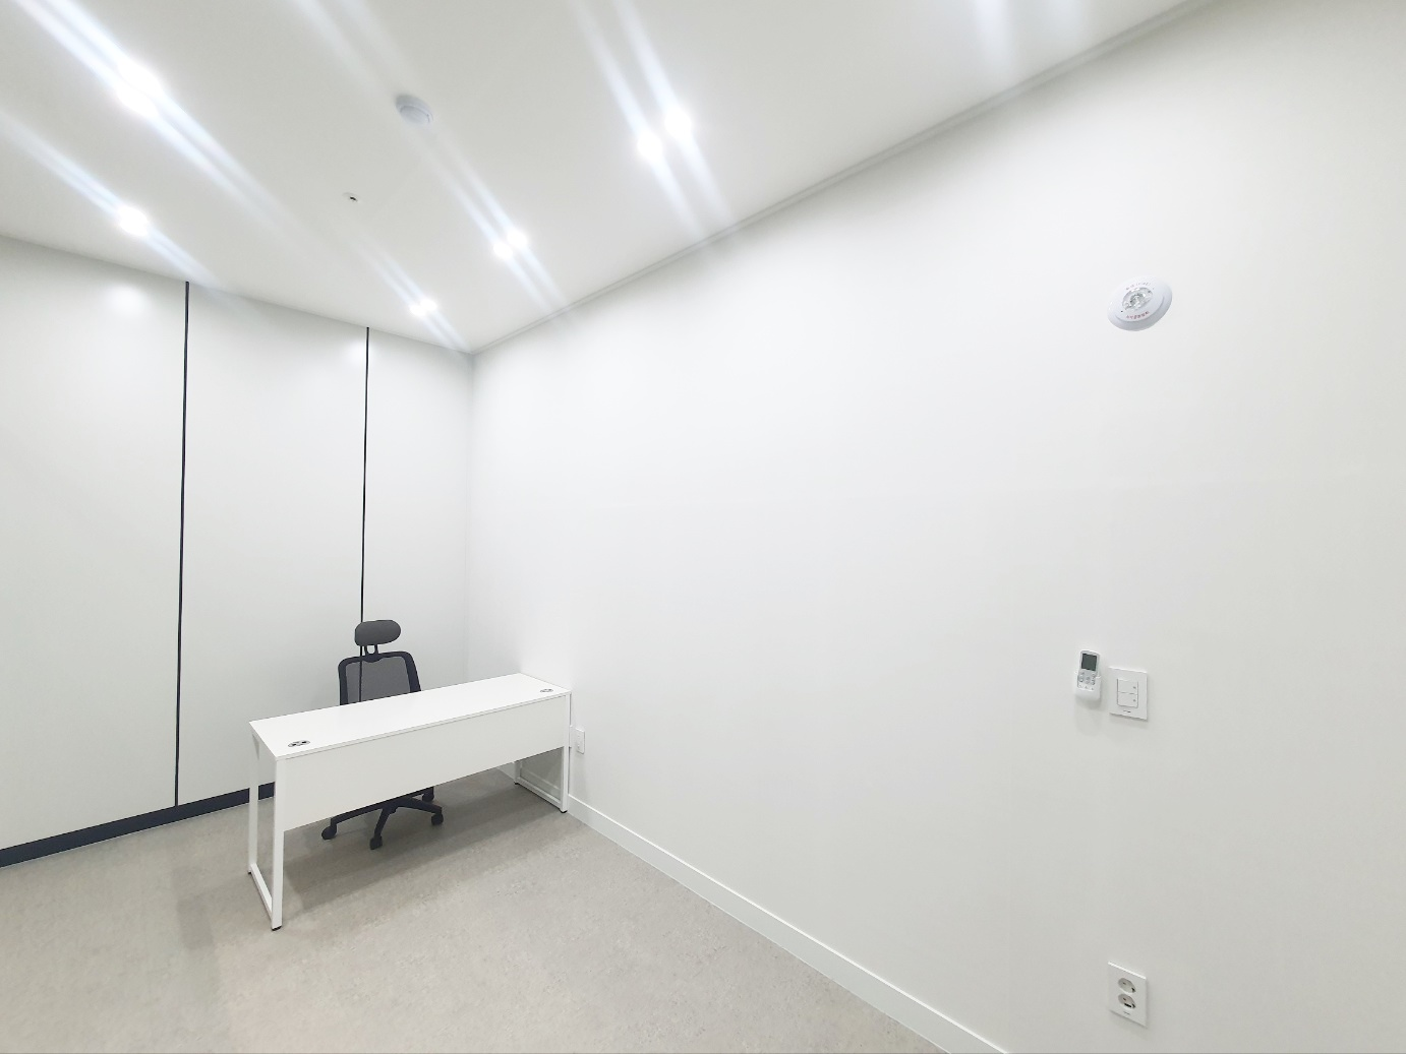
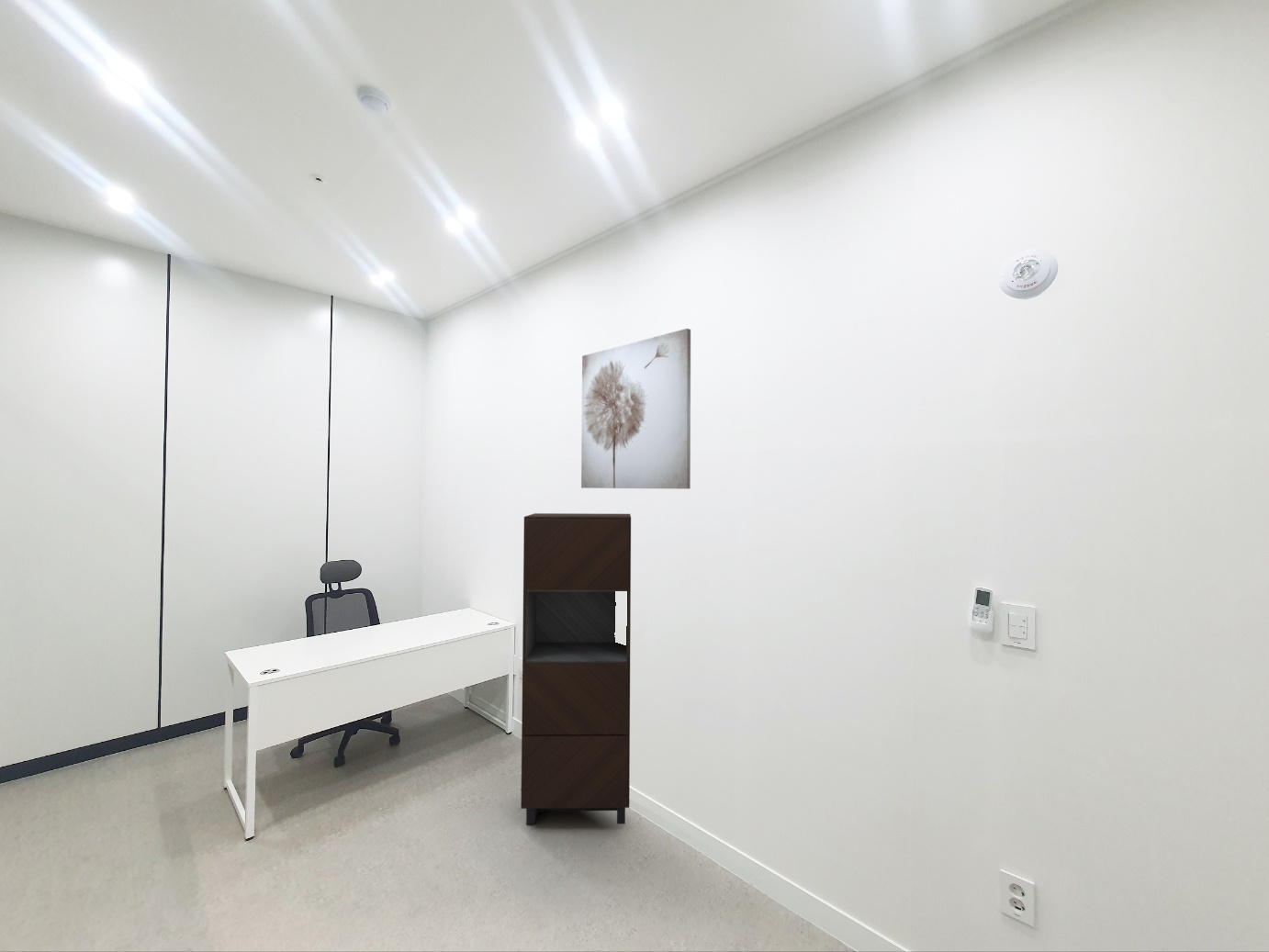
+ wall art (631, 416)
+ storage cabinet (578, 662)
